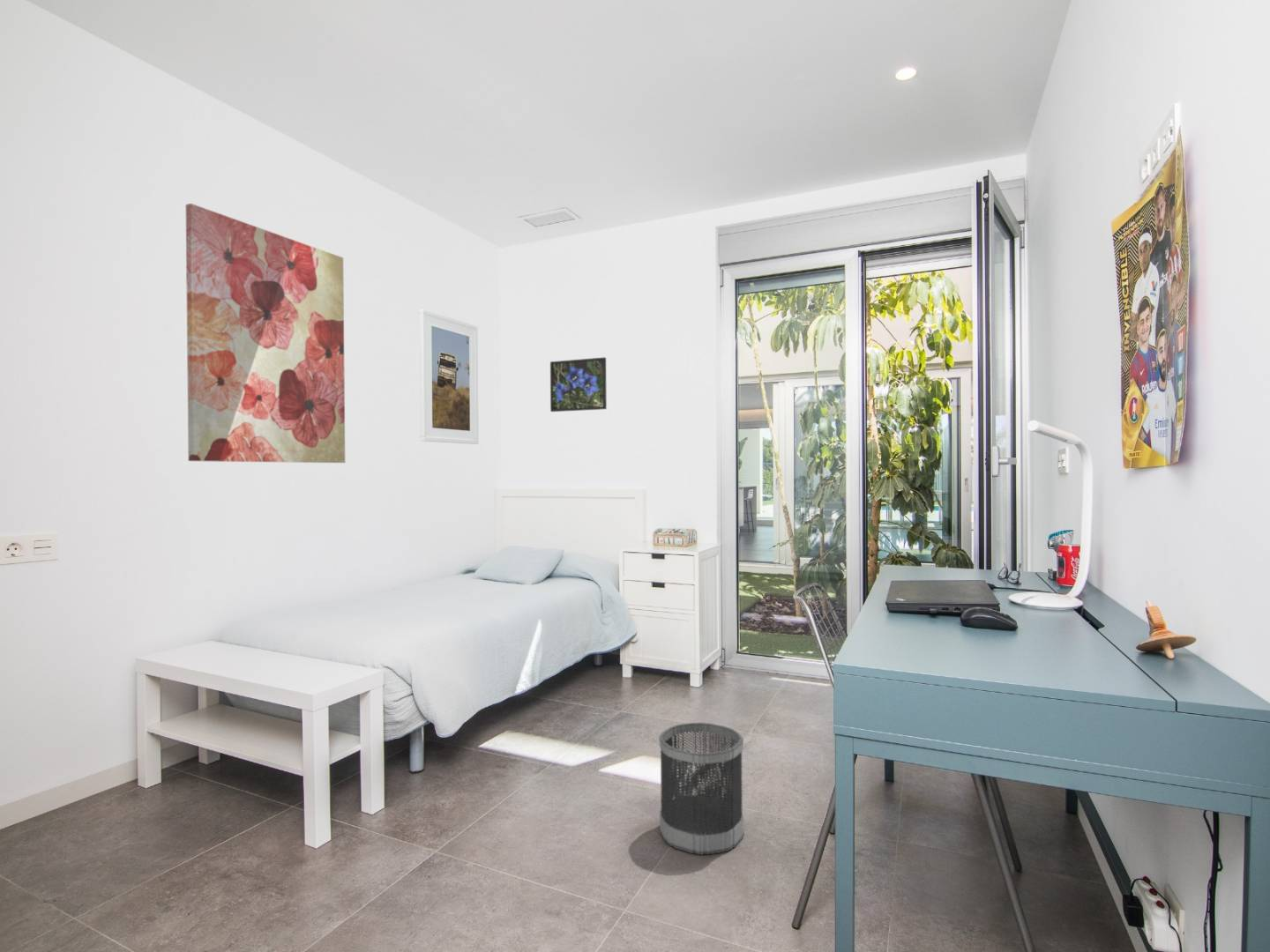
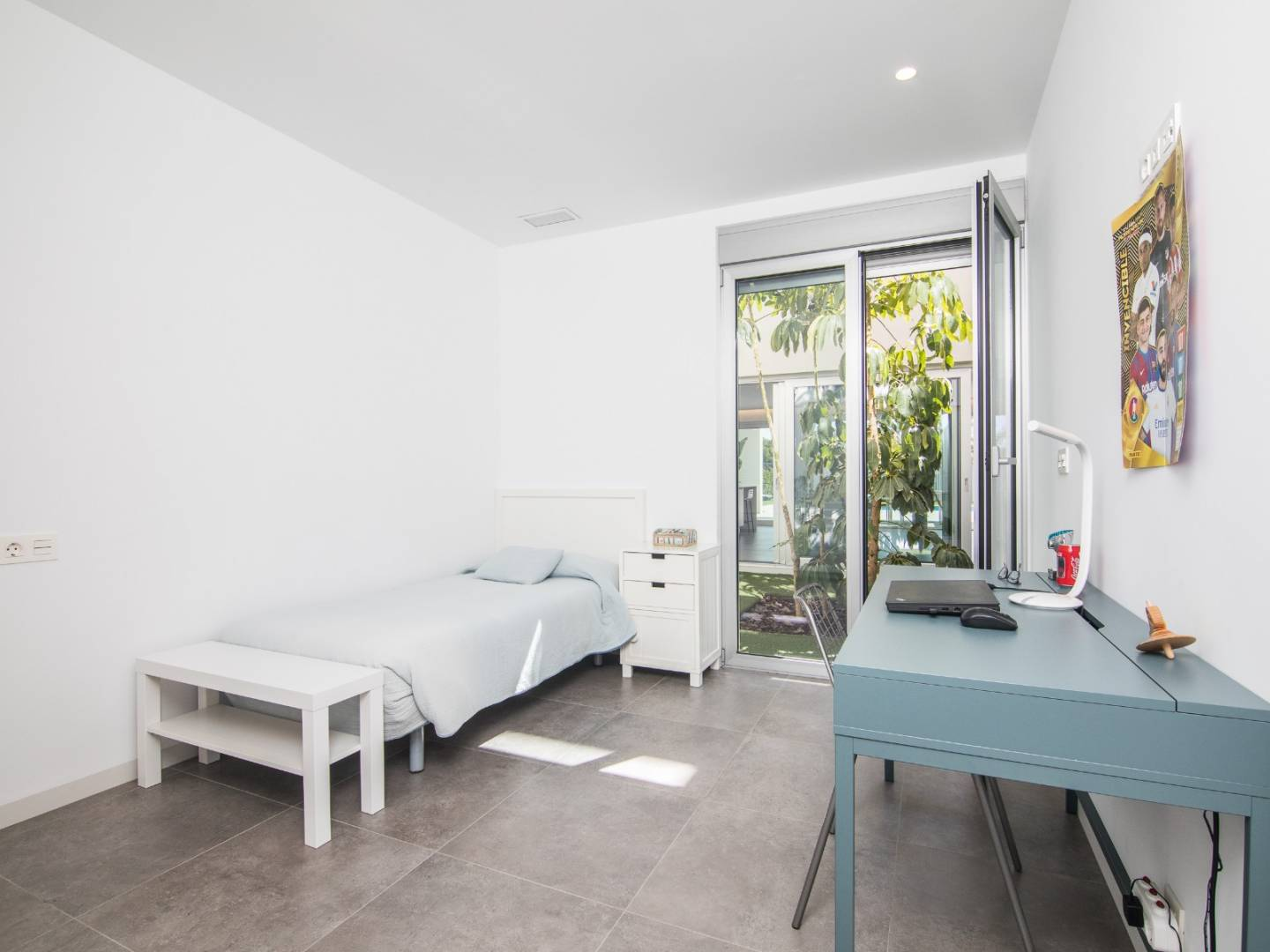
- wastebasket (701, 785)
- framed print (451, 380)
- wall art (274, 347)
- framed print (578, 384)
